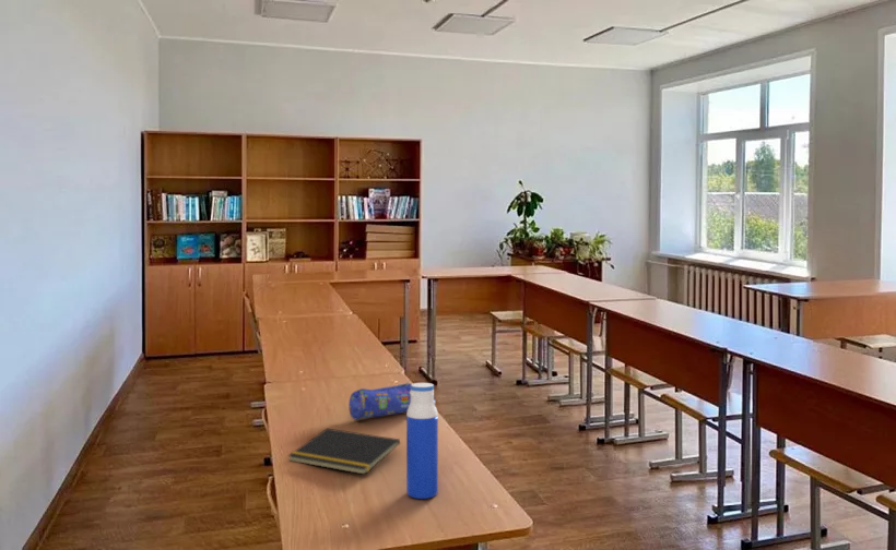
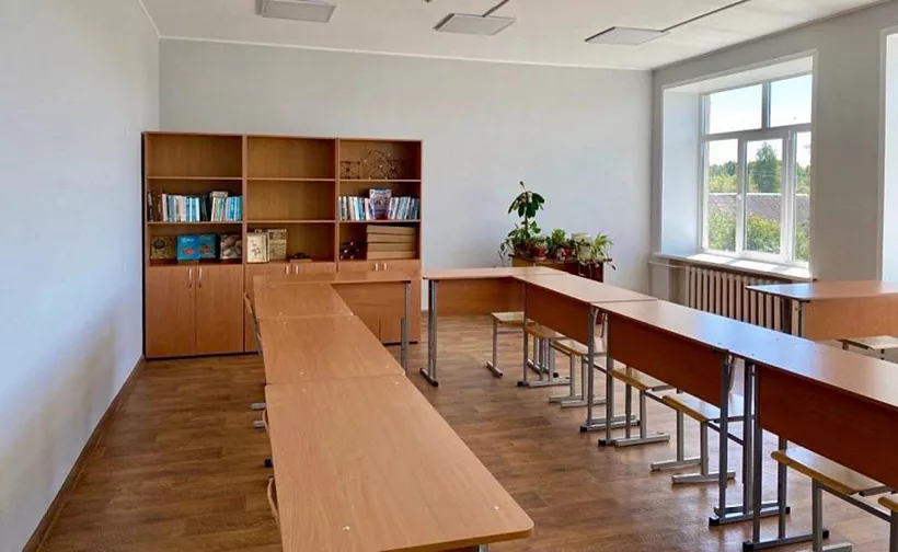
- water bottle (422, 439)
- pencil case (385, 399)
- notepad (344, 450)
